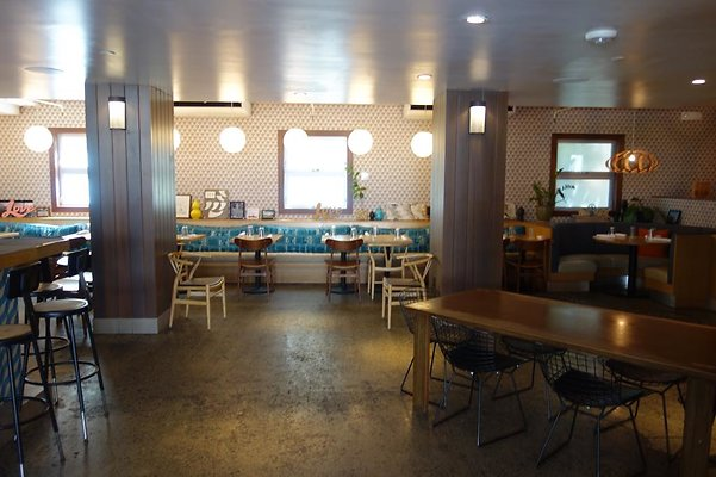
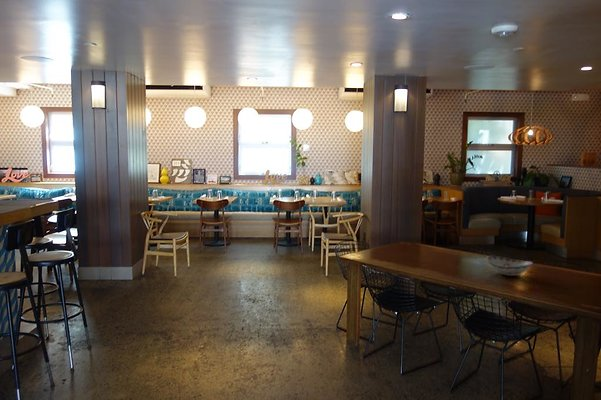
+ decorative bowl (508, 267)
